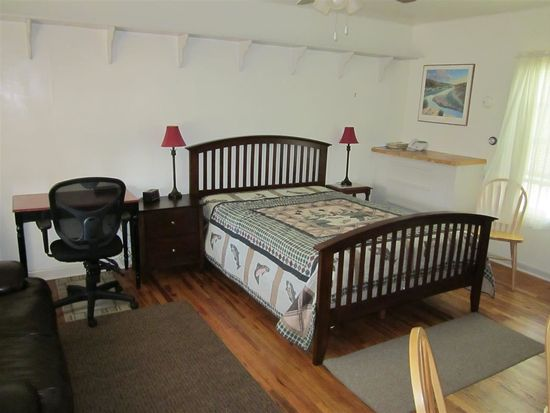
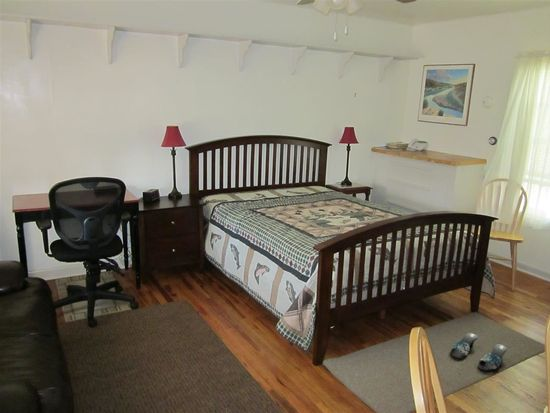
+ slippers (472, 345)
